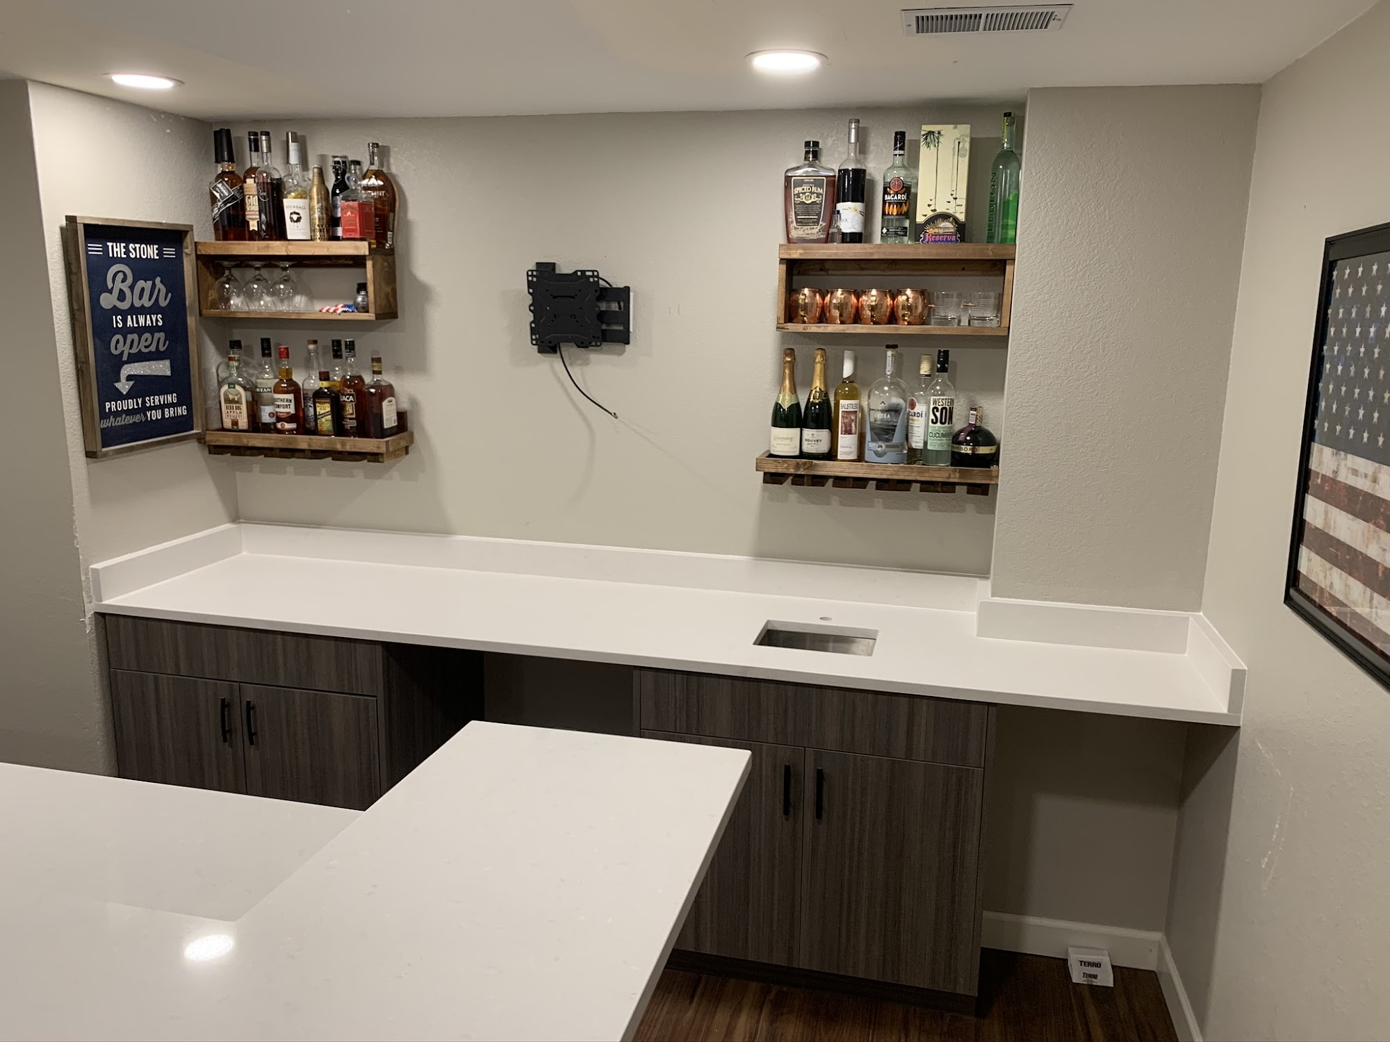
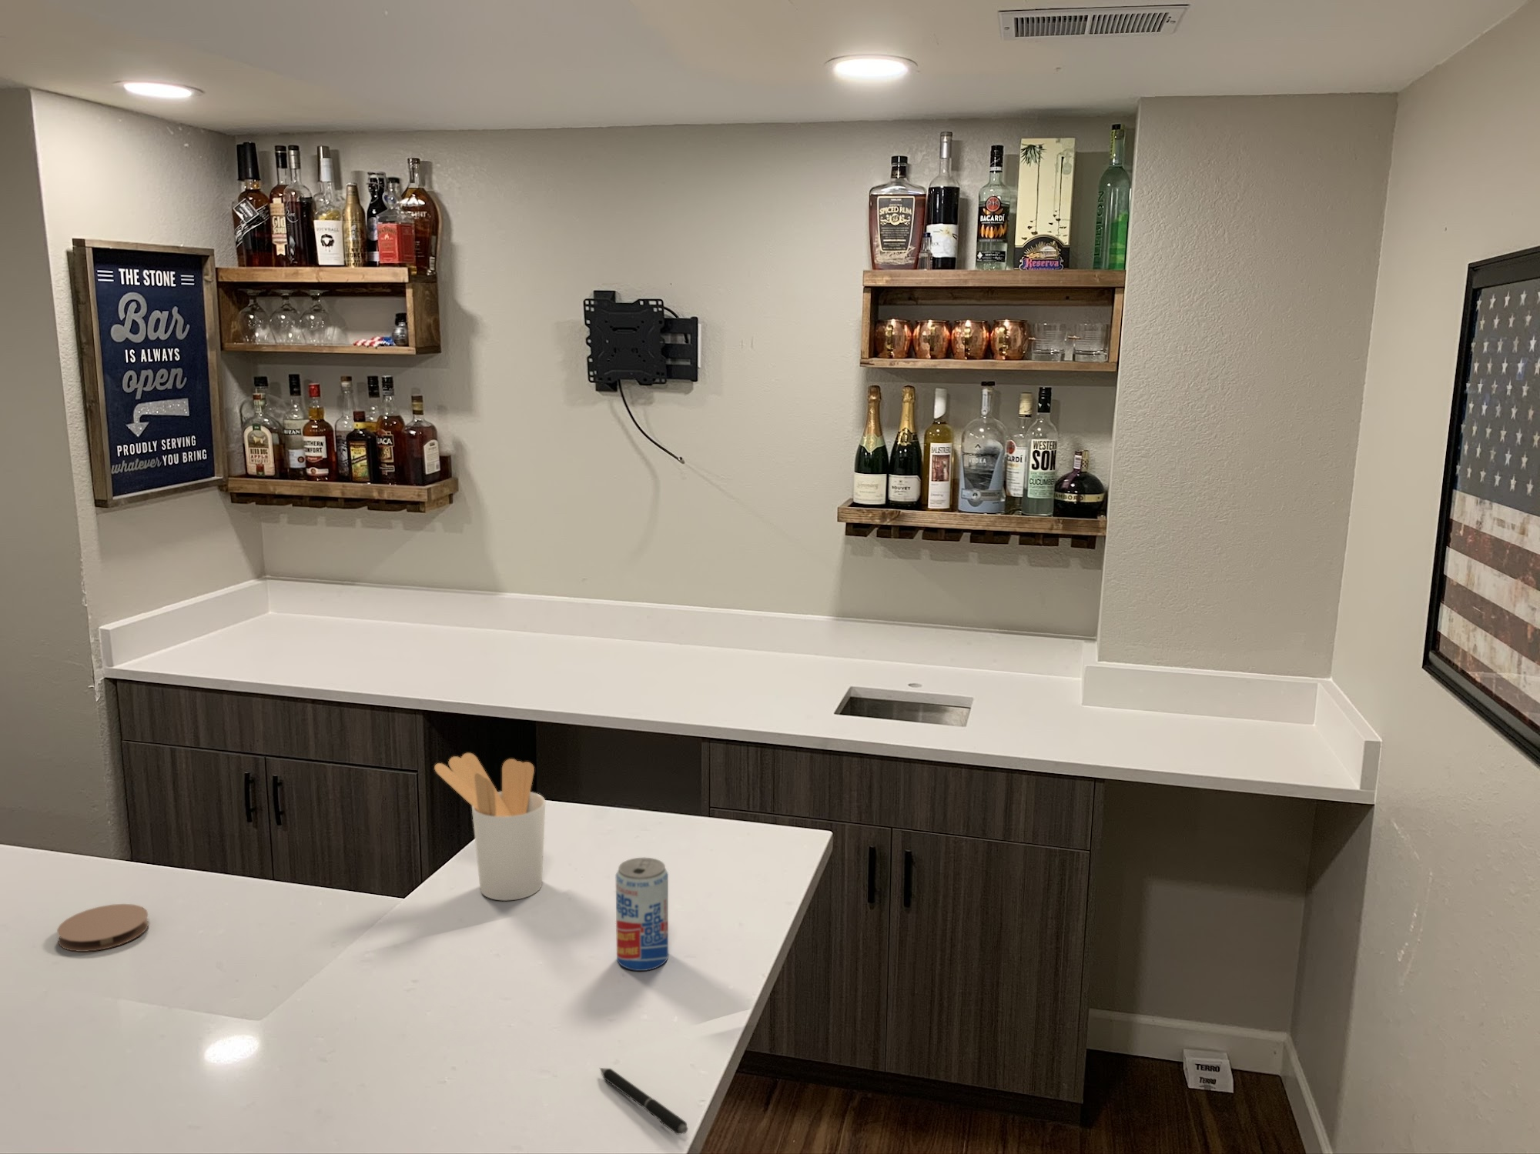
+ beverage can (643, 912)
+ pen (640, 1097)
+ utensil holder (492, 822)
+ coaster (103, 926)
